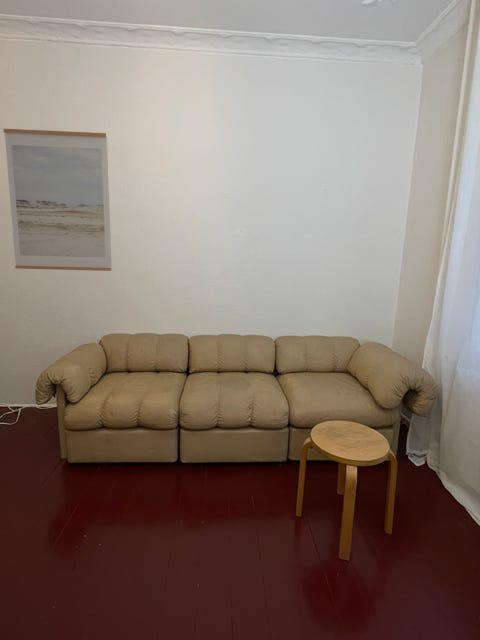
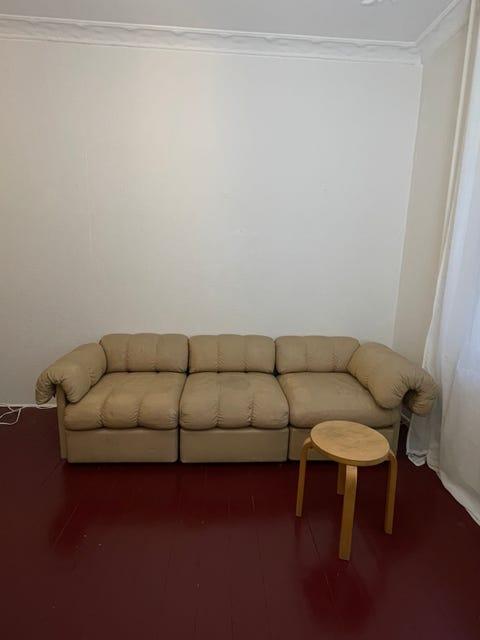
- wall art (60, 202)
